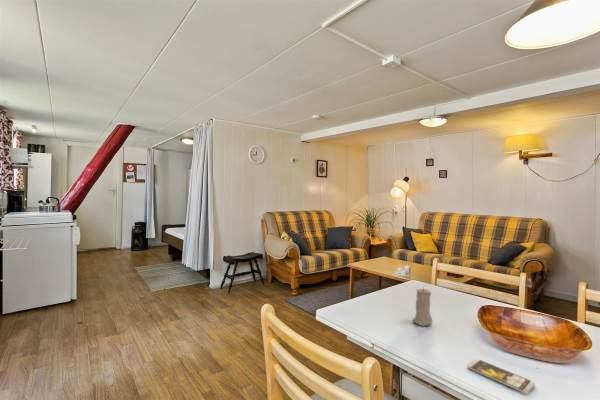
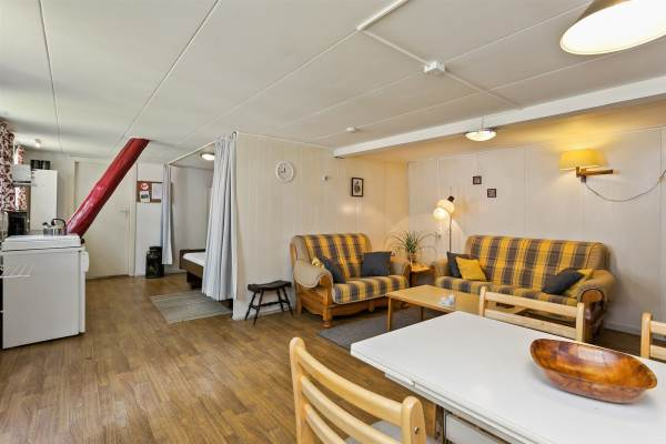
- candle (422, 304)
- smartphone (499, 374)
